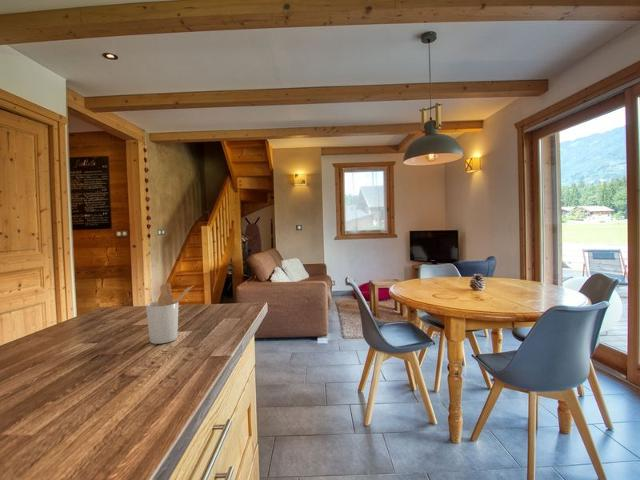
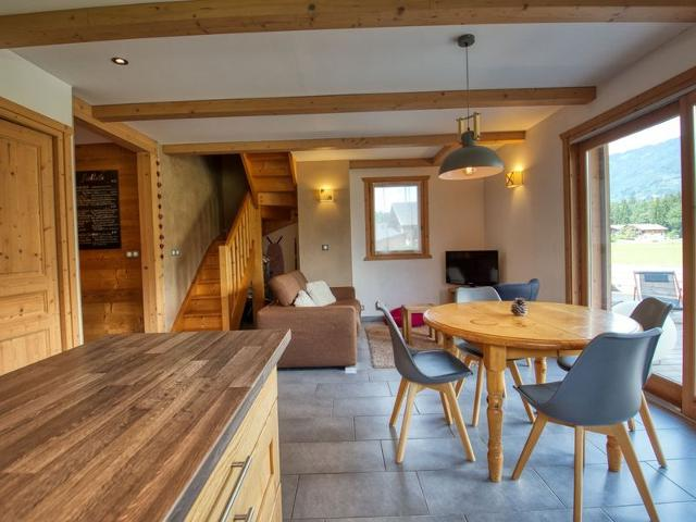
- utensil holder (171, 311)
